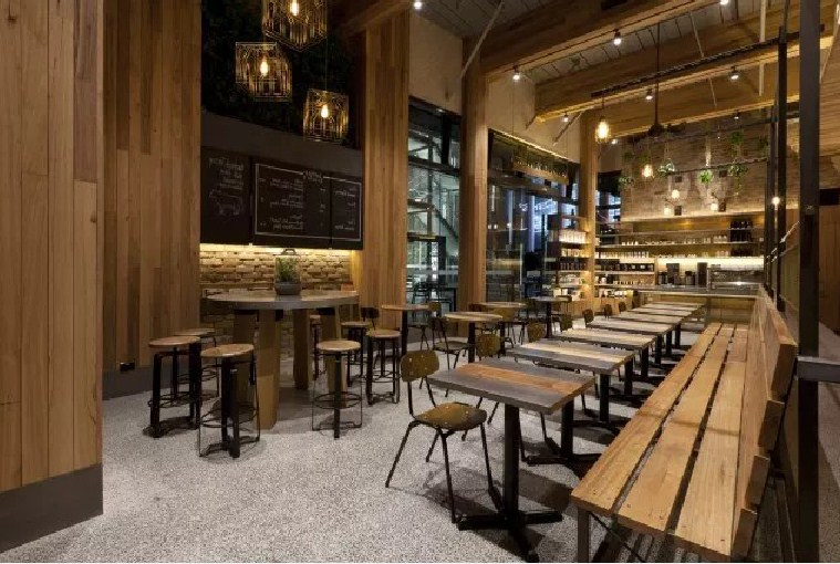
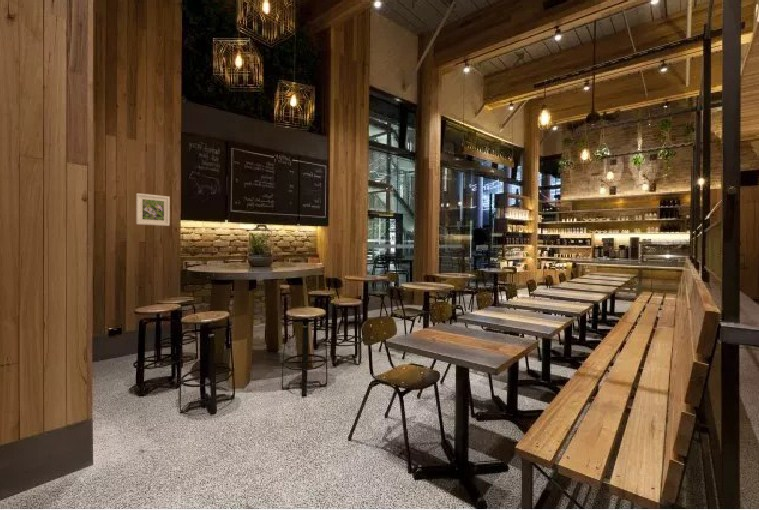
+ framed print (153, 210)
